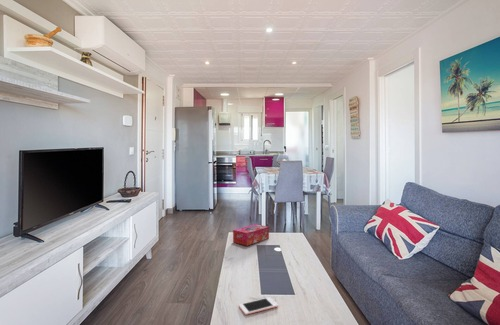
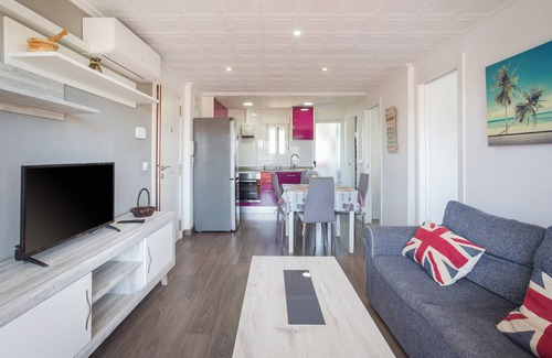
- cell phone (258, 305)
- tissue box (251, 234)
